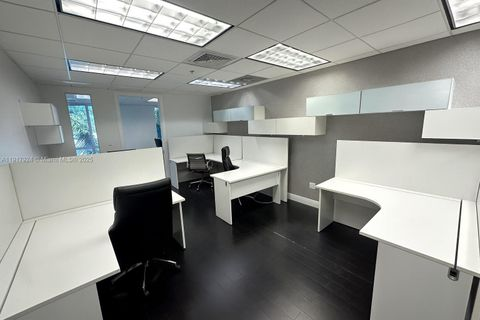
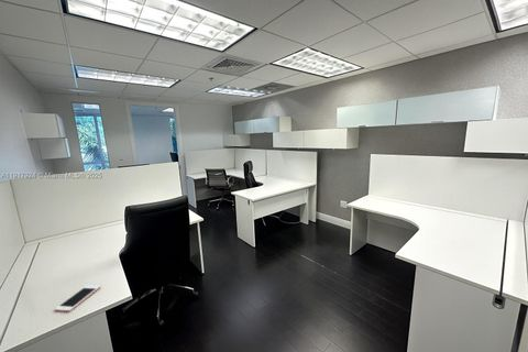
+ cell phone (79, 297)
